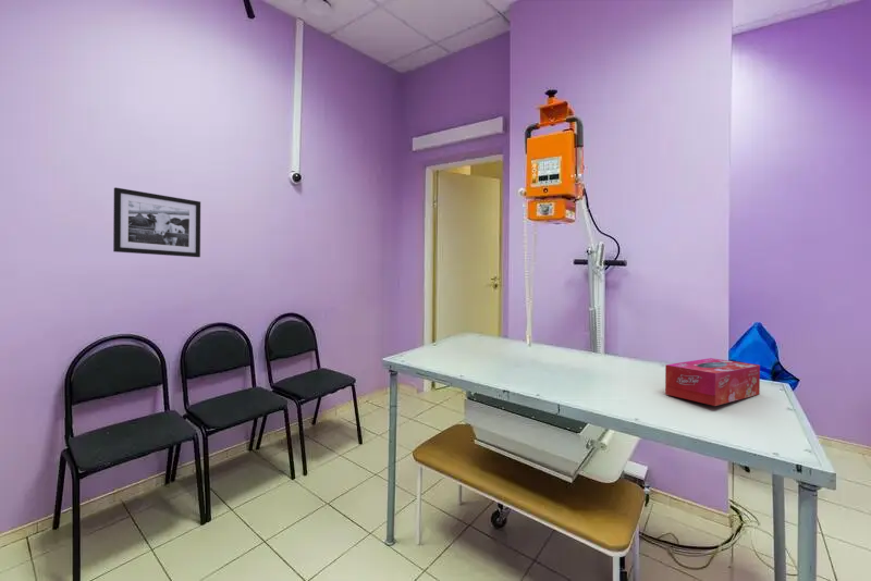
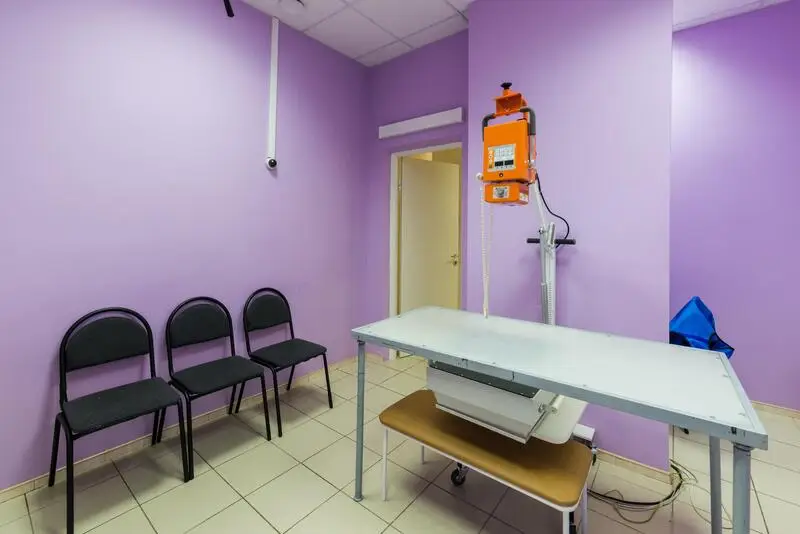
- picture frame (160, 224)
- tissue box (712, 379)
